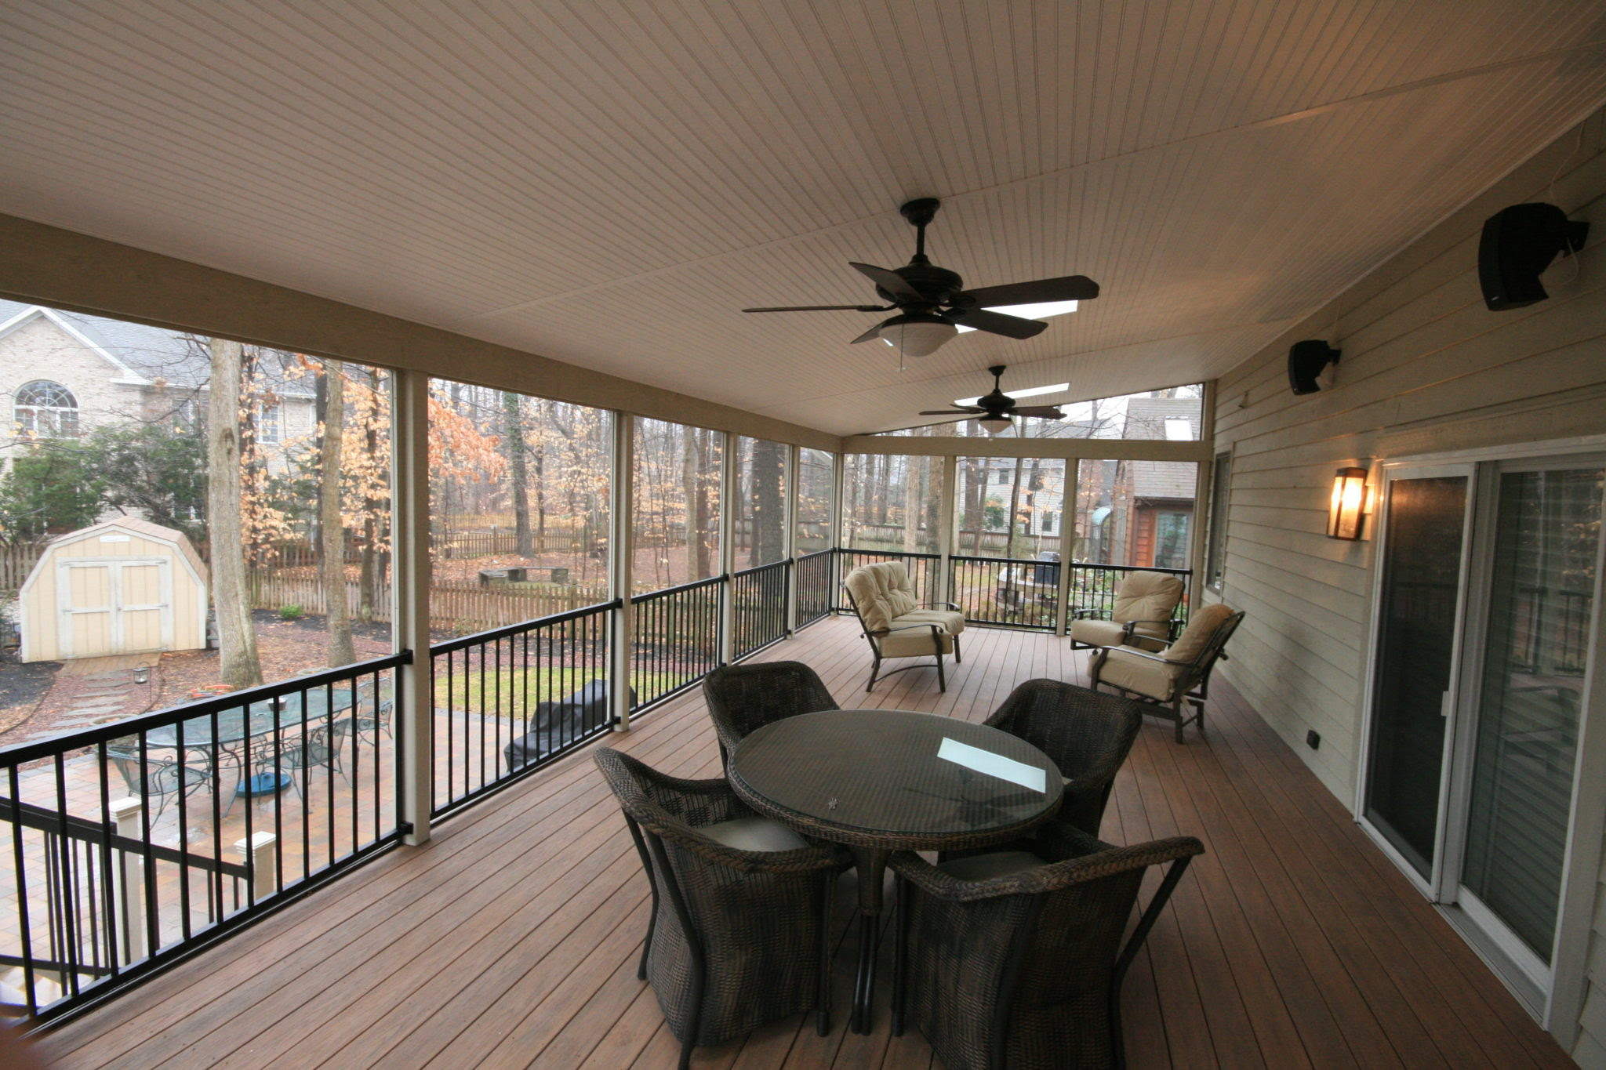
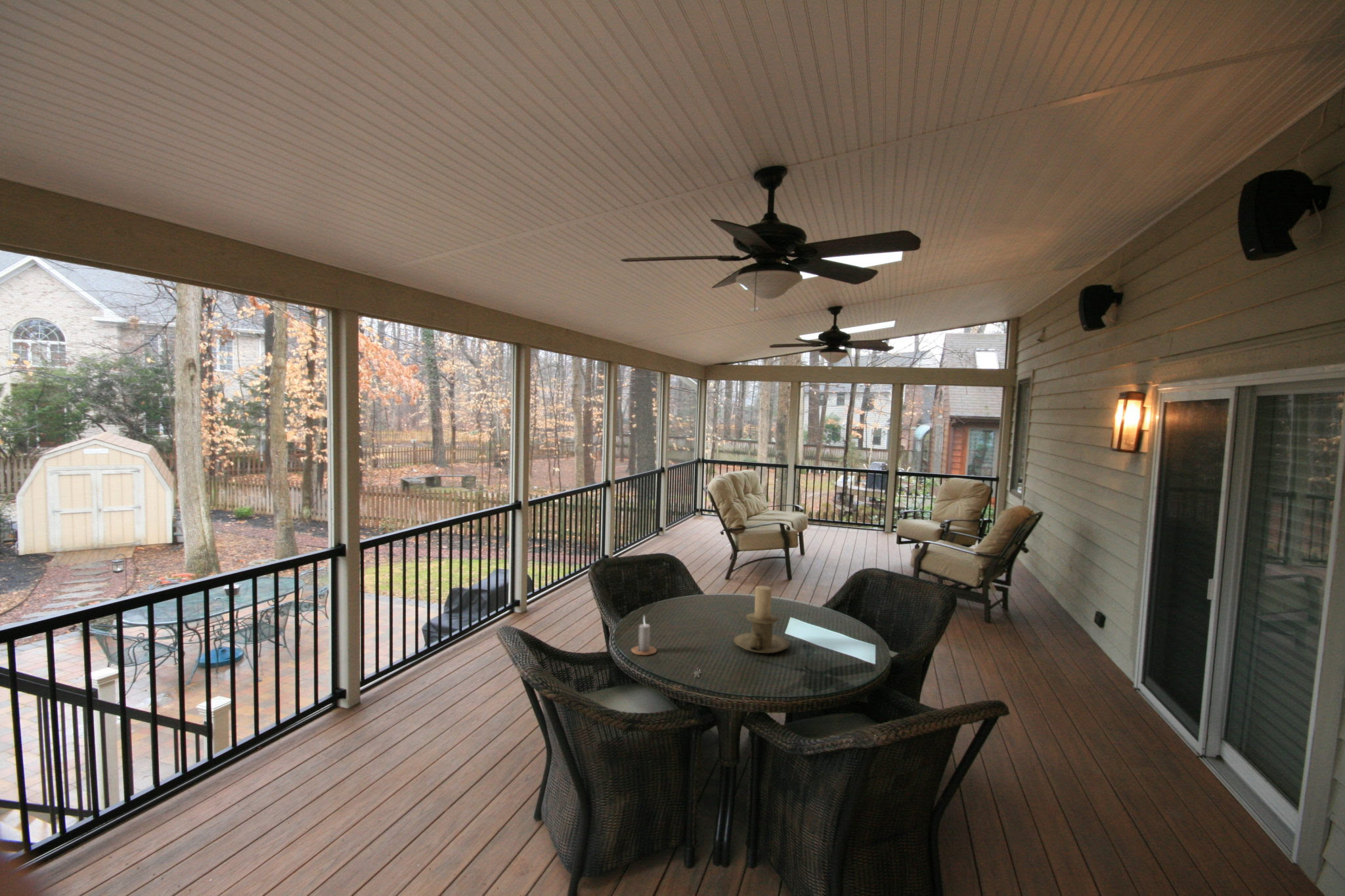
+ candle holder (762, 616)
+ candle (644, 632)
